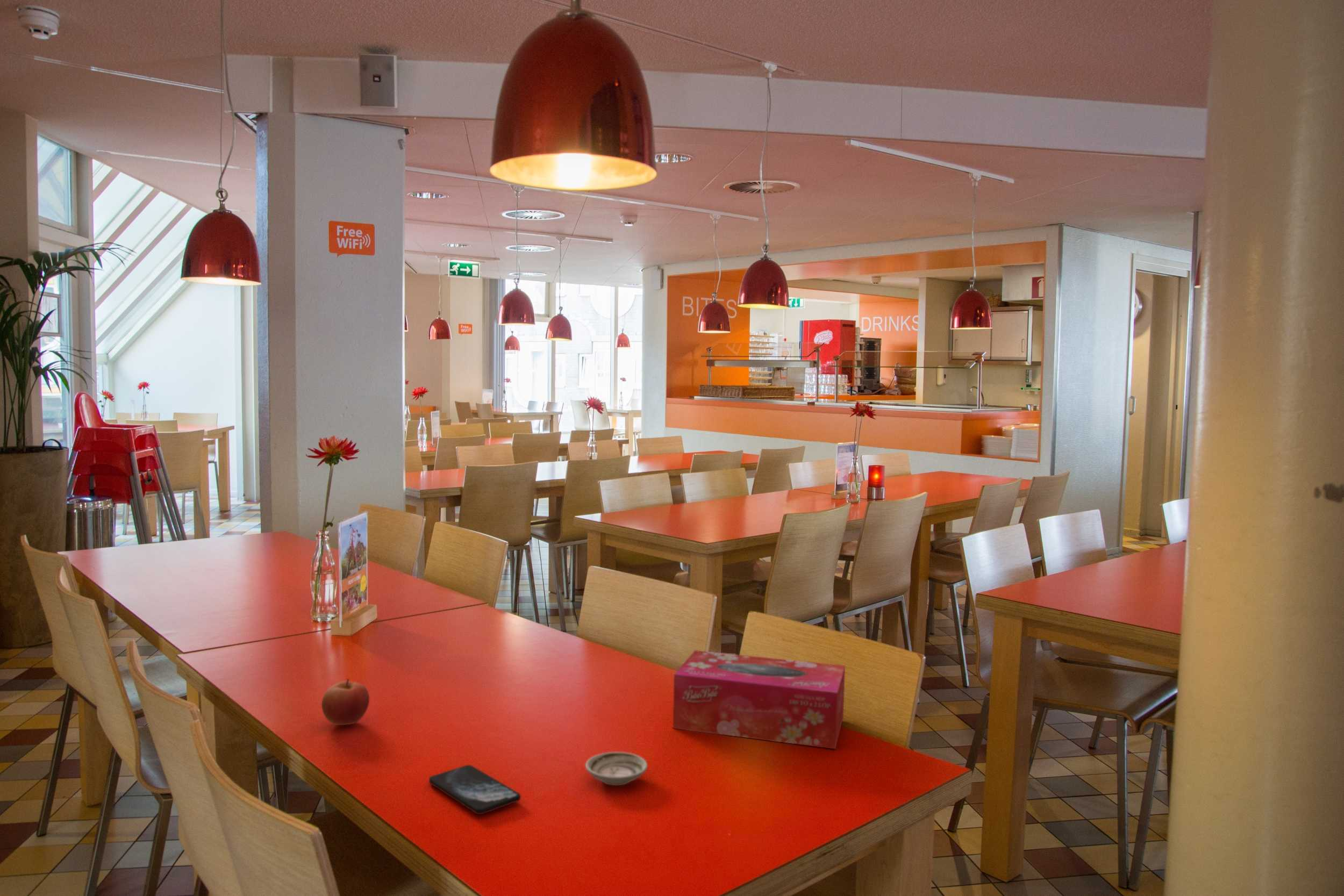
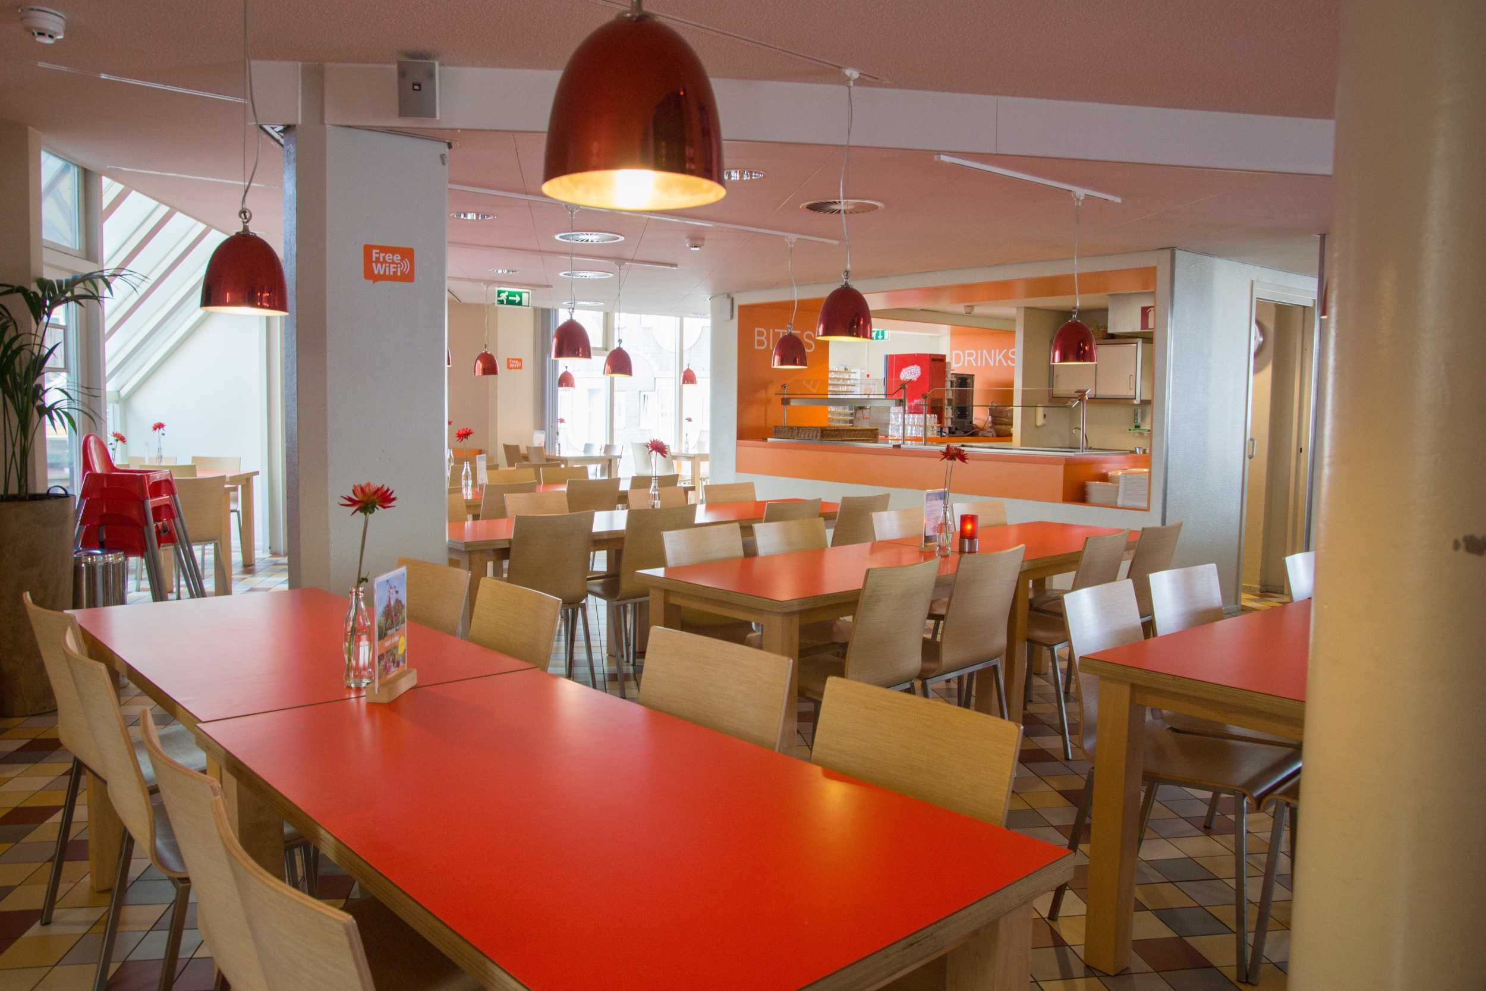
- smartphone (474, 789)
- tissue box (760, 696)
- saucer (616, 771)
- apple (346, 700)
